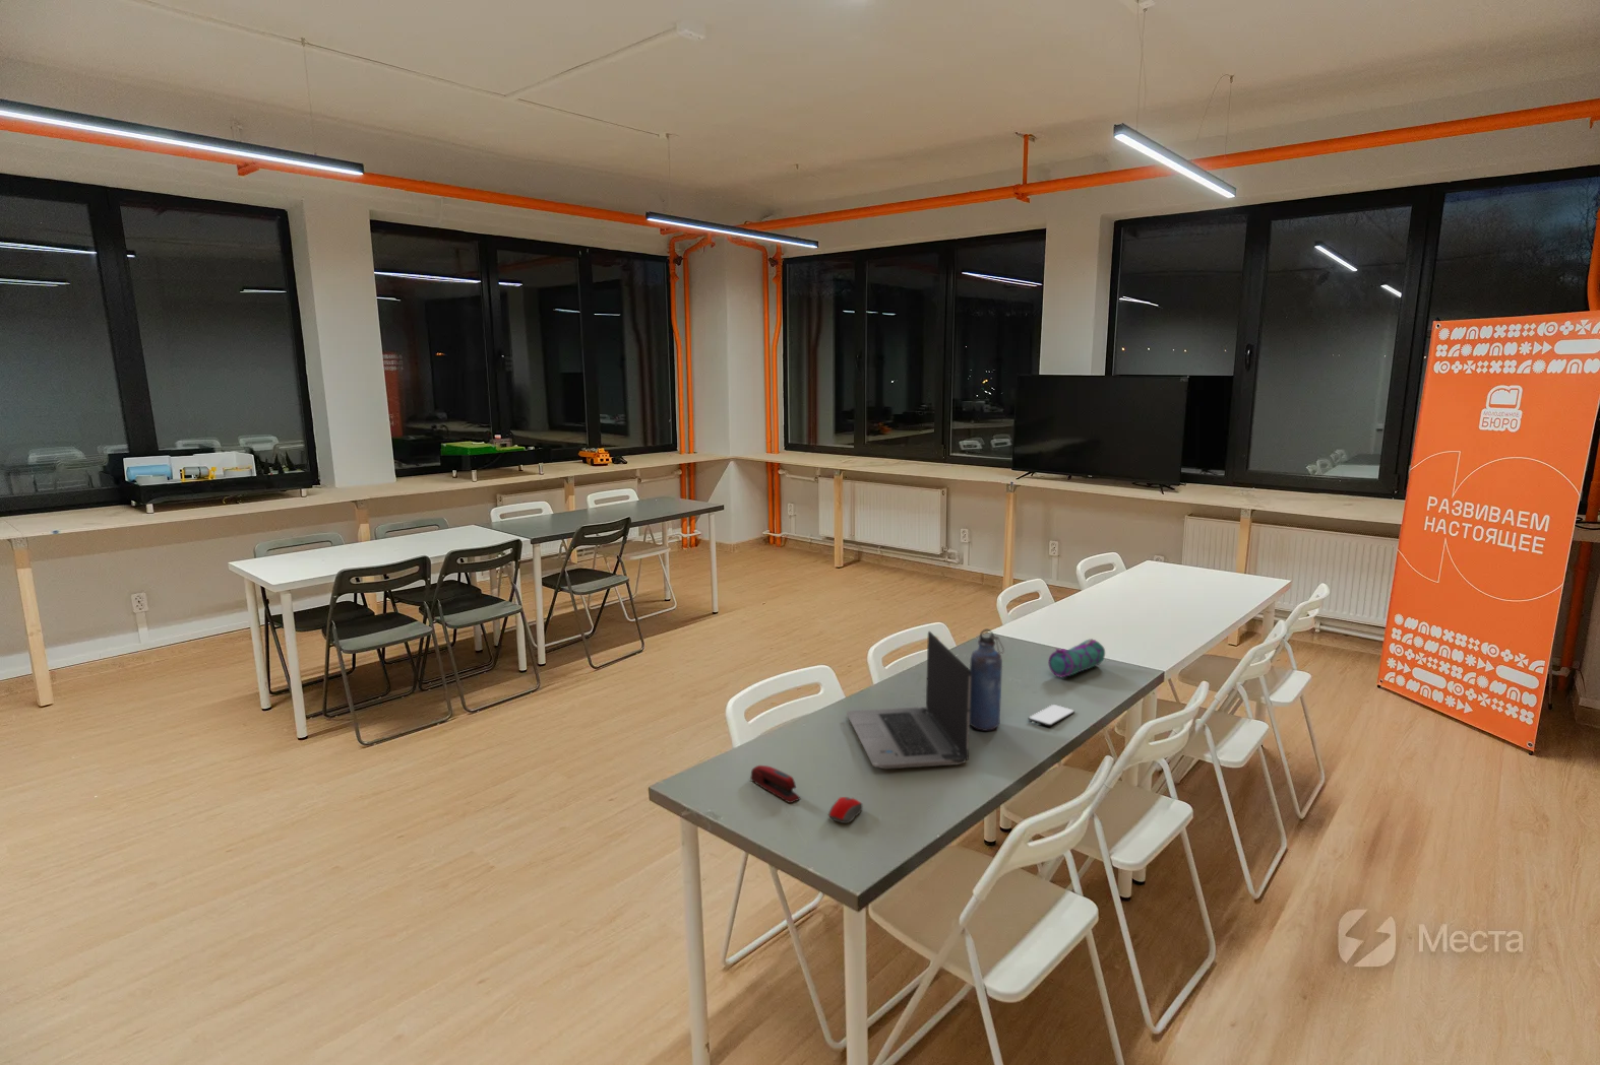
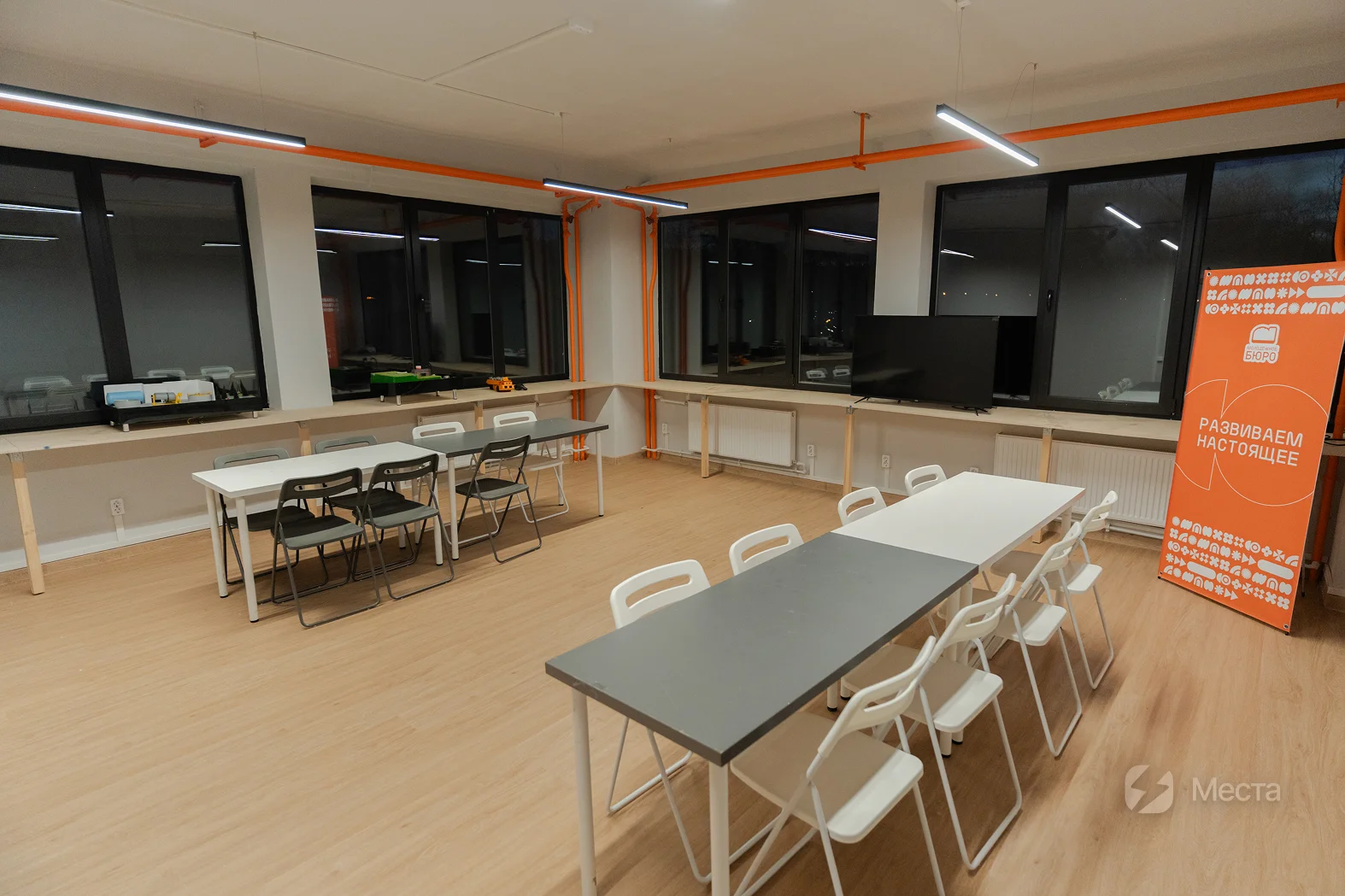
- smartphone (1052, 714)
- laptop computer (904, 707)
- pencil case (1077, 657)
- water bottle (986, 679)
- computer mouse (845, 807)
- stapler (773, 779)
